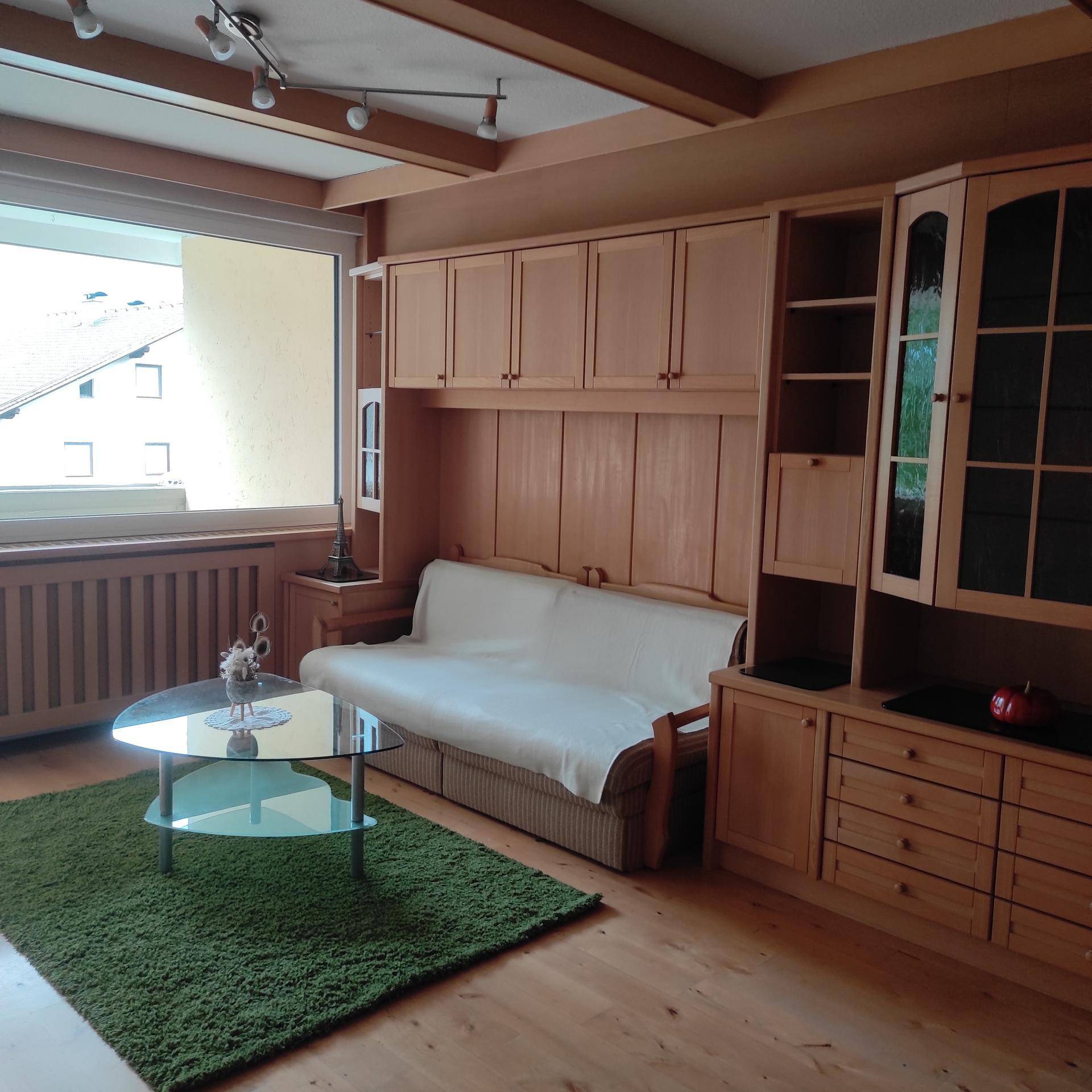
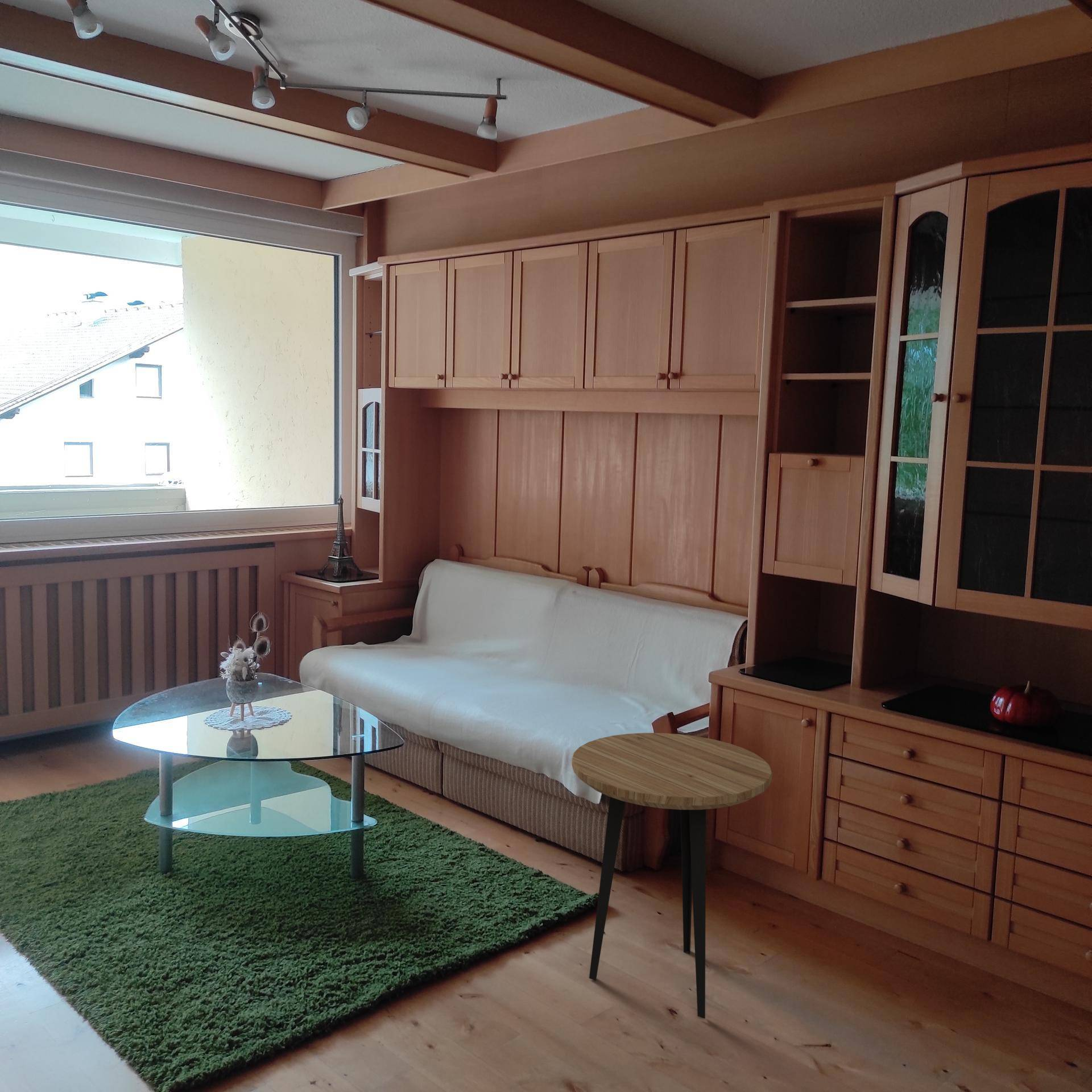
+ side table (682, 872)
